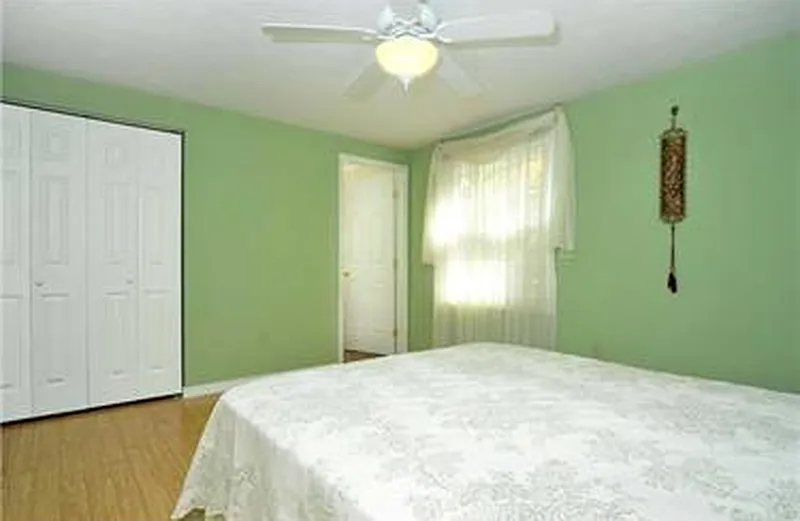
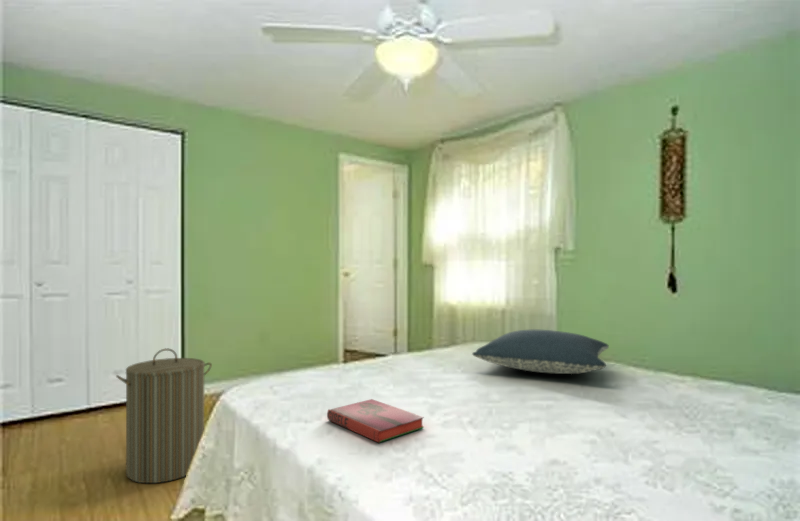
+ hardback book (374, 418)
+ laundry hamper (166, 407)
+ pillow (543, 349)
